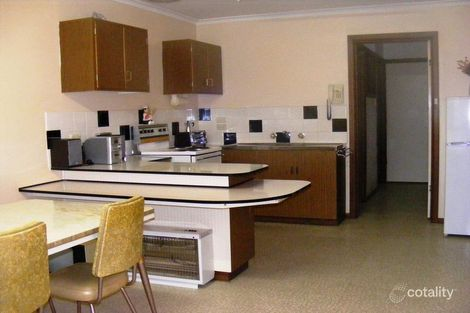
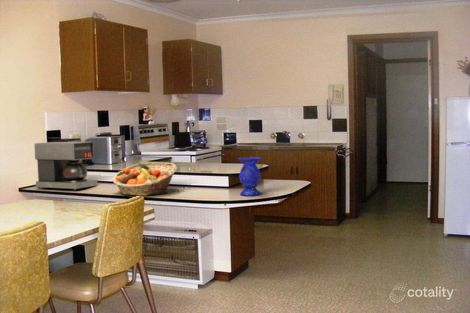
+ coffee maker (65, 165)
+ fruit basket (144, 178)
+ vase (249, 176)
